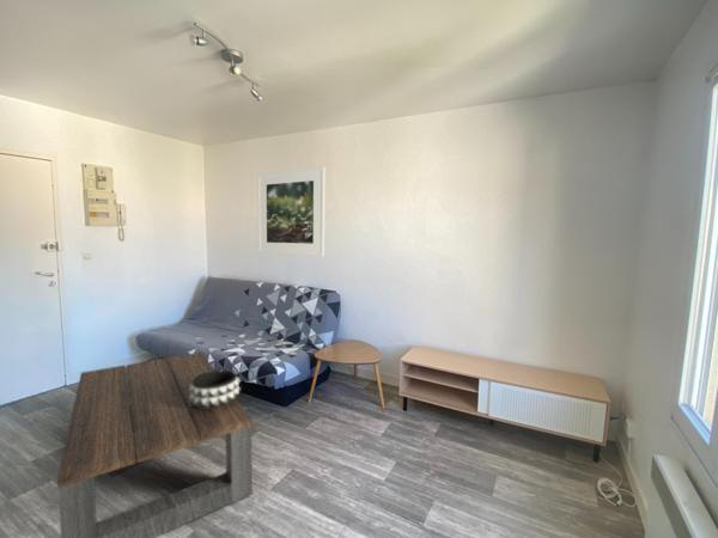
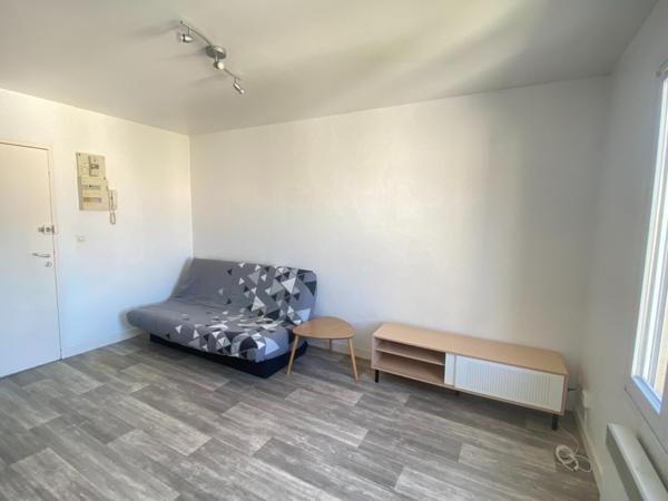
- decorative bowl (215, 387)
- coffee table (156, 426)
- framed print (288, 213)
